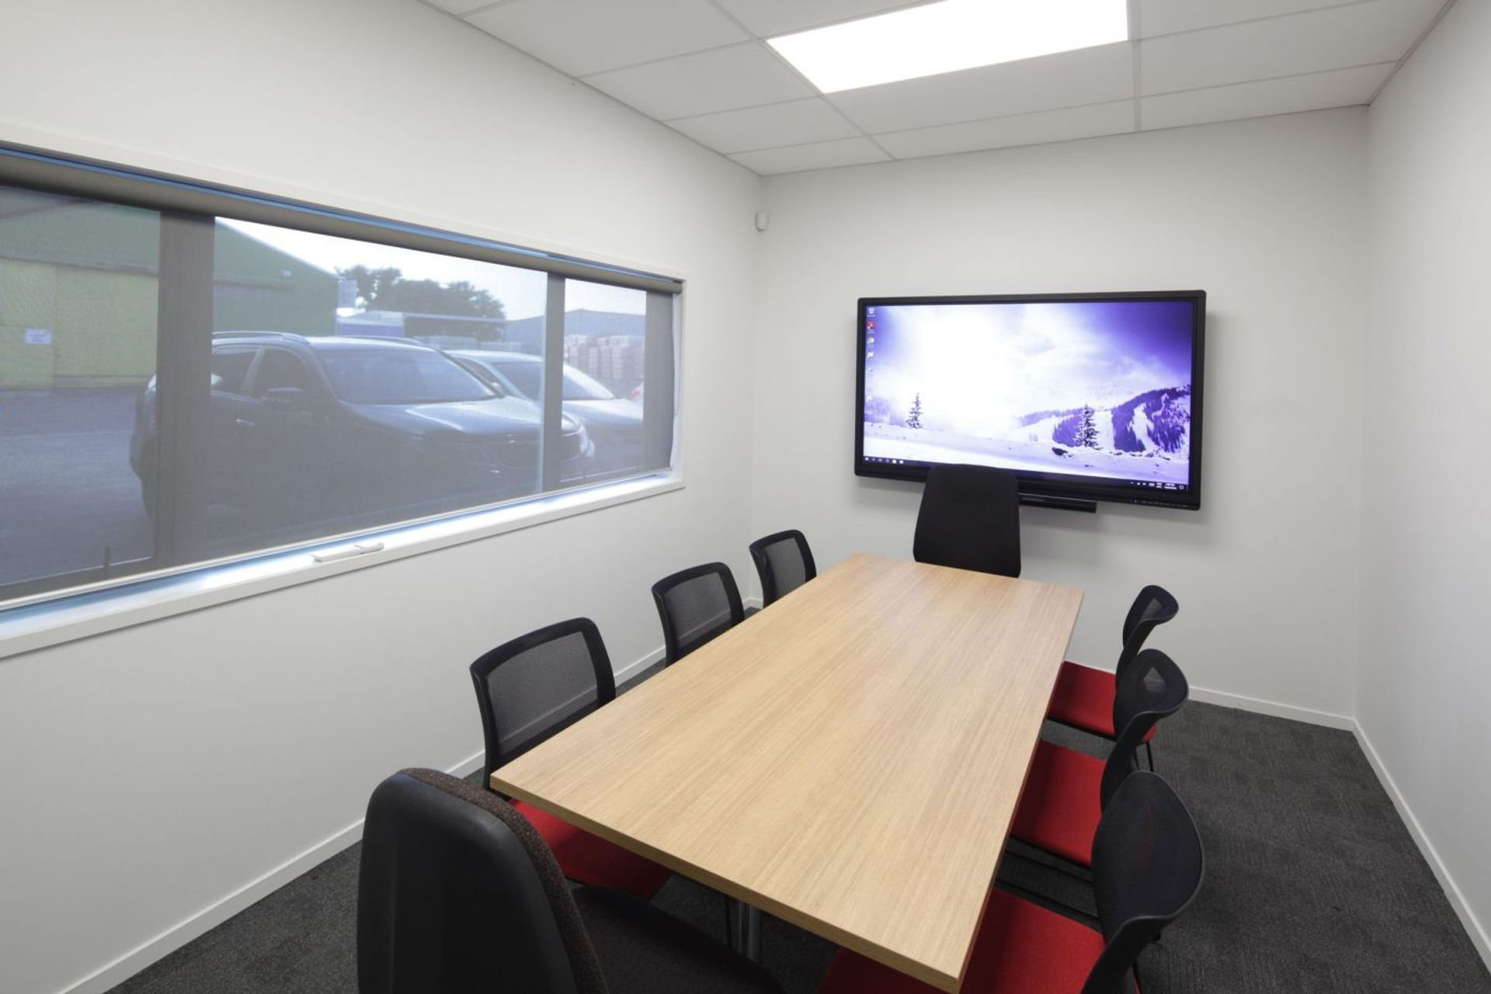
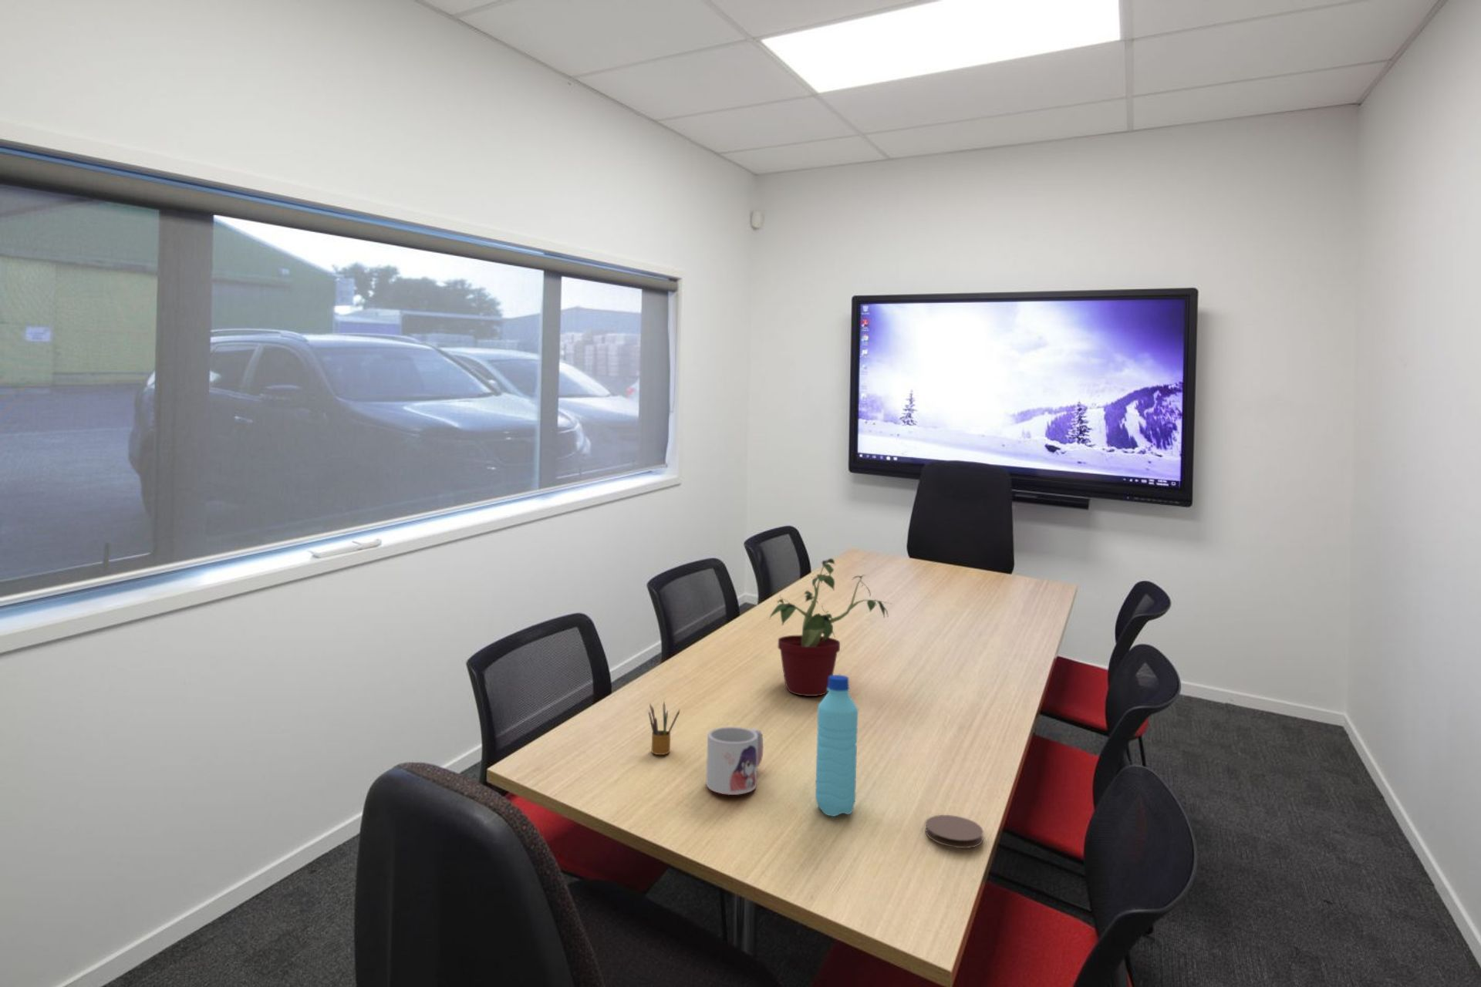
+ pencil box (663, 728)
+ potted plant (832, 627)
+ water bottle (836, 744)
+ mug (738, 757)
+ coaster (953, 831)
